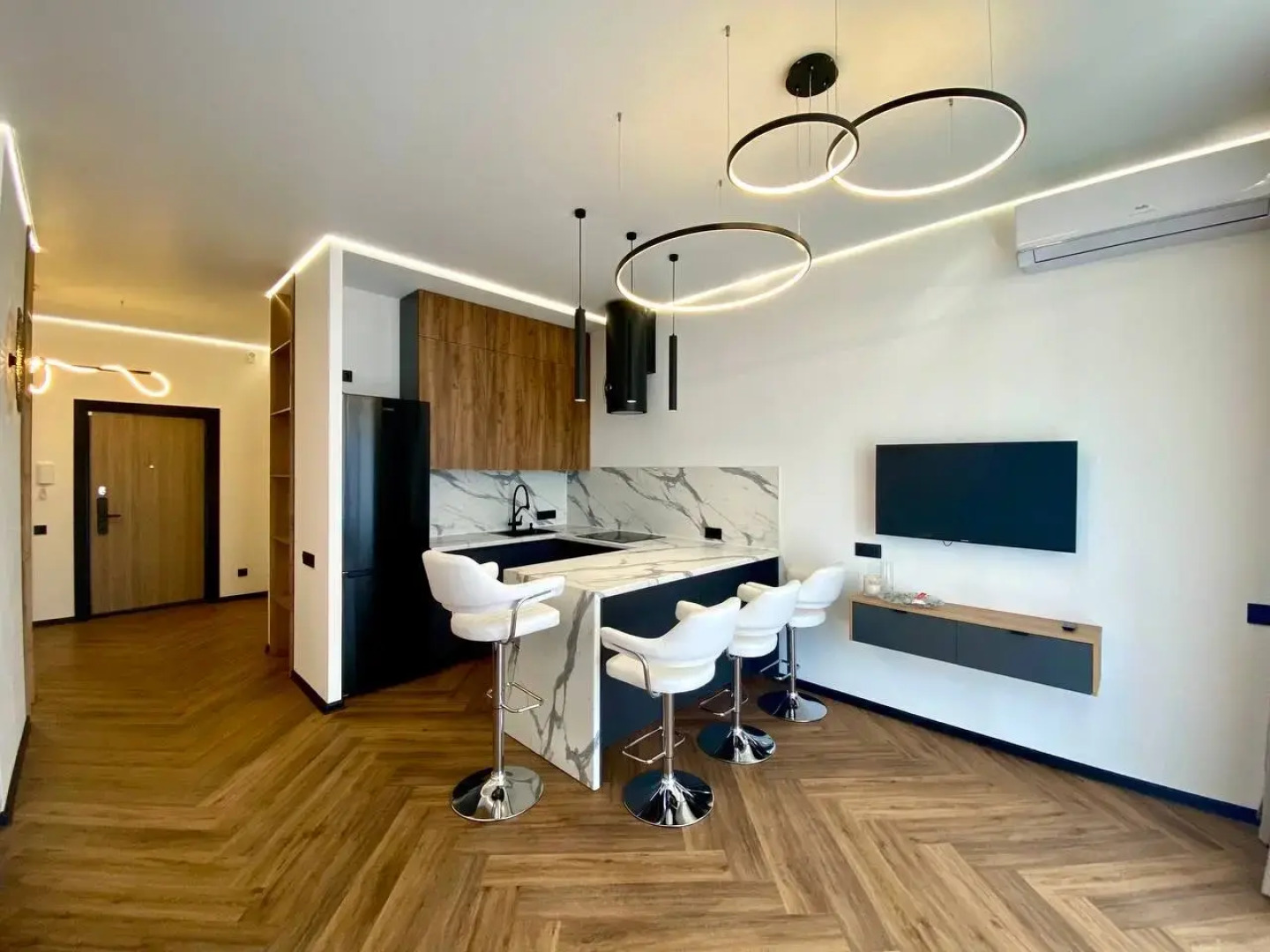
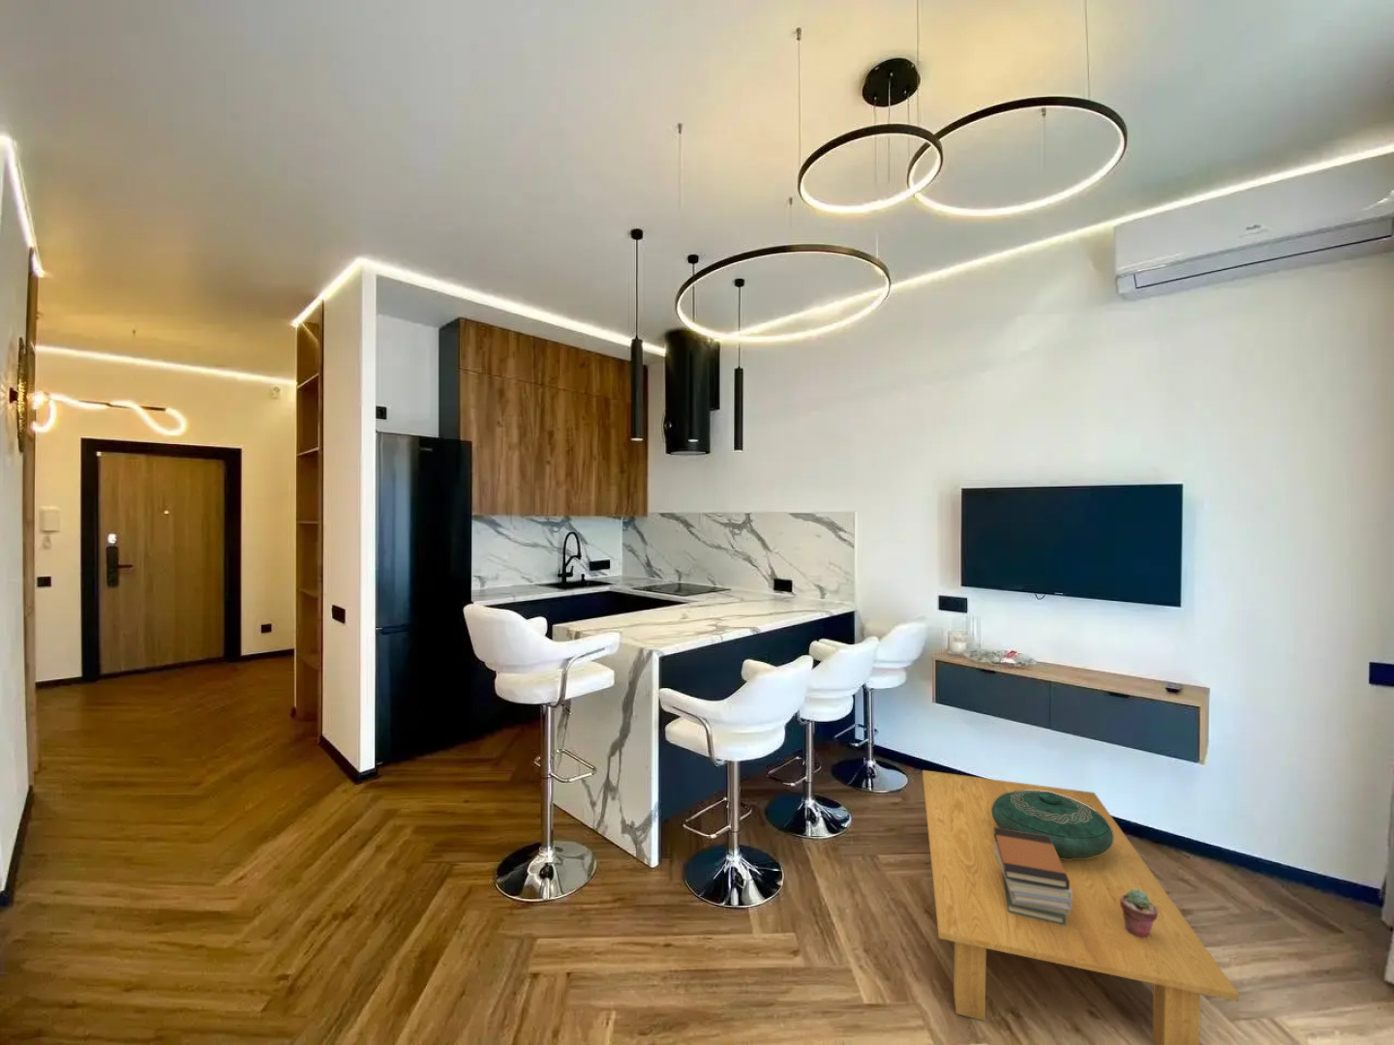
+ book stack (1030, 873)
+ coffee table (1004, 887)
+ decorative bowl (1049, 817)
+ potted succulent (1137, 910)
